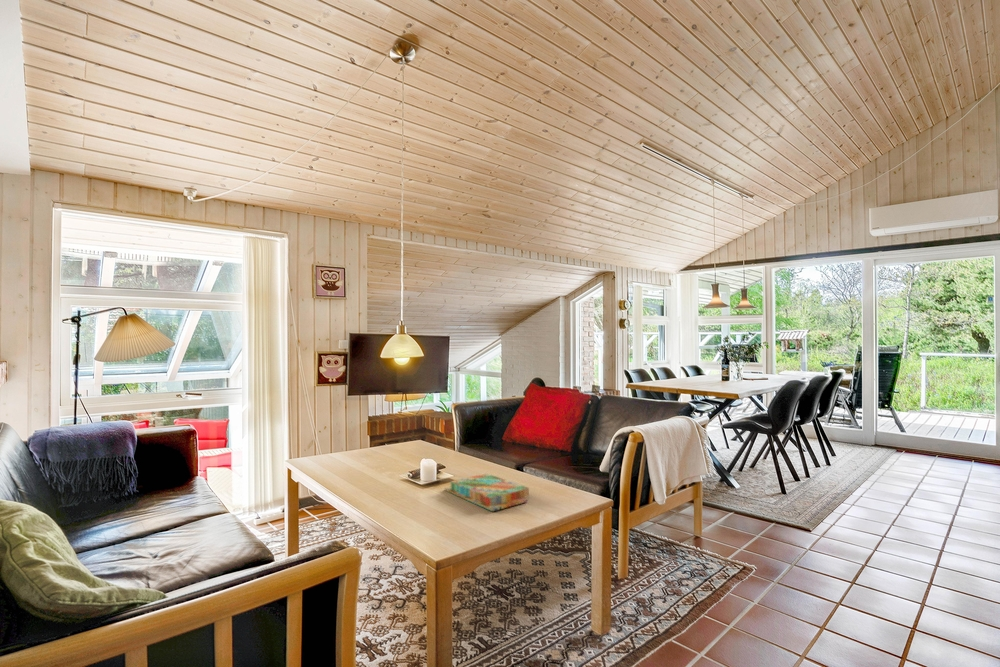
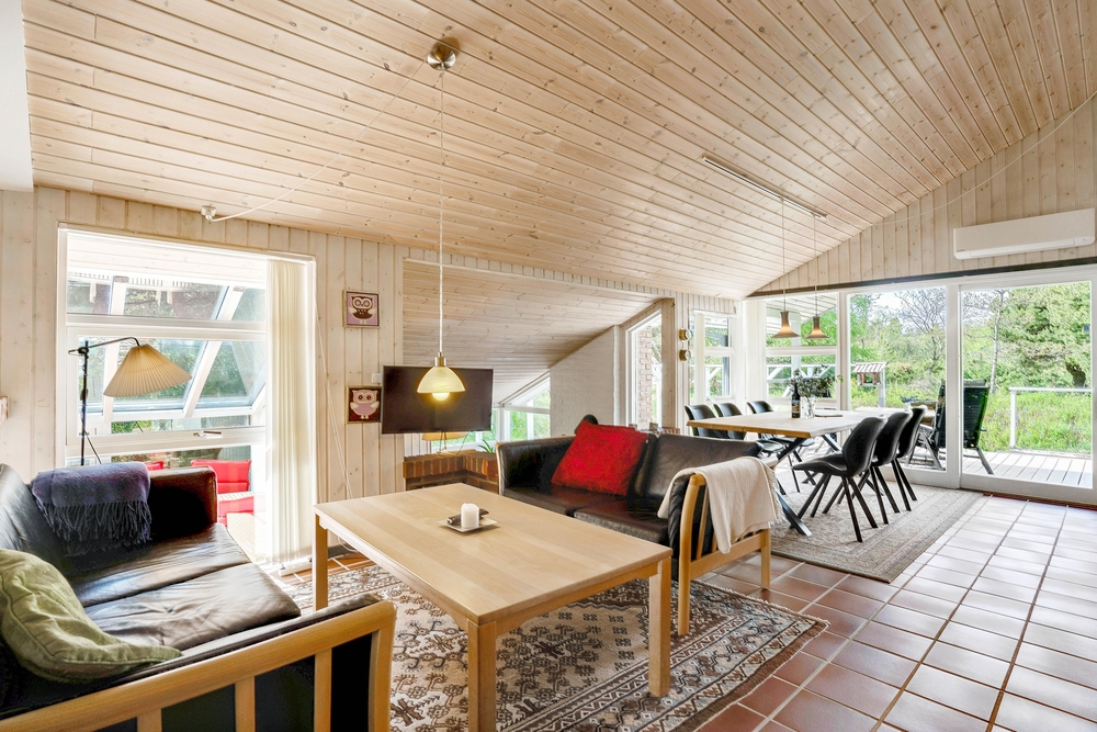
- board game (487, 489)
